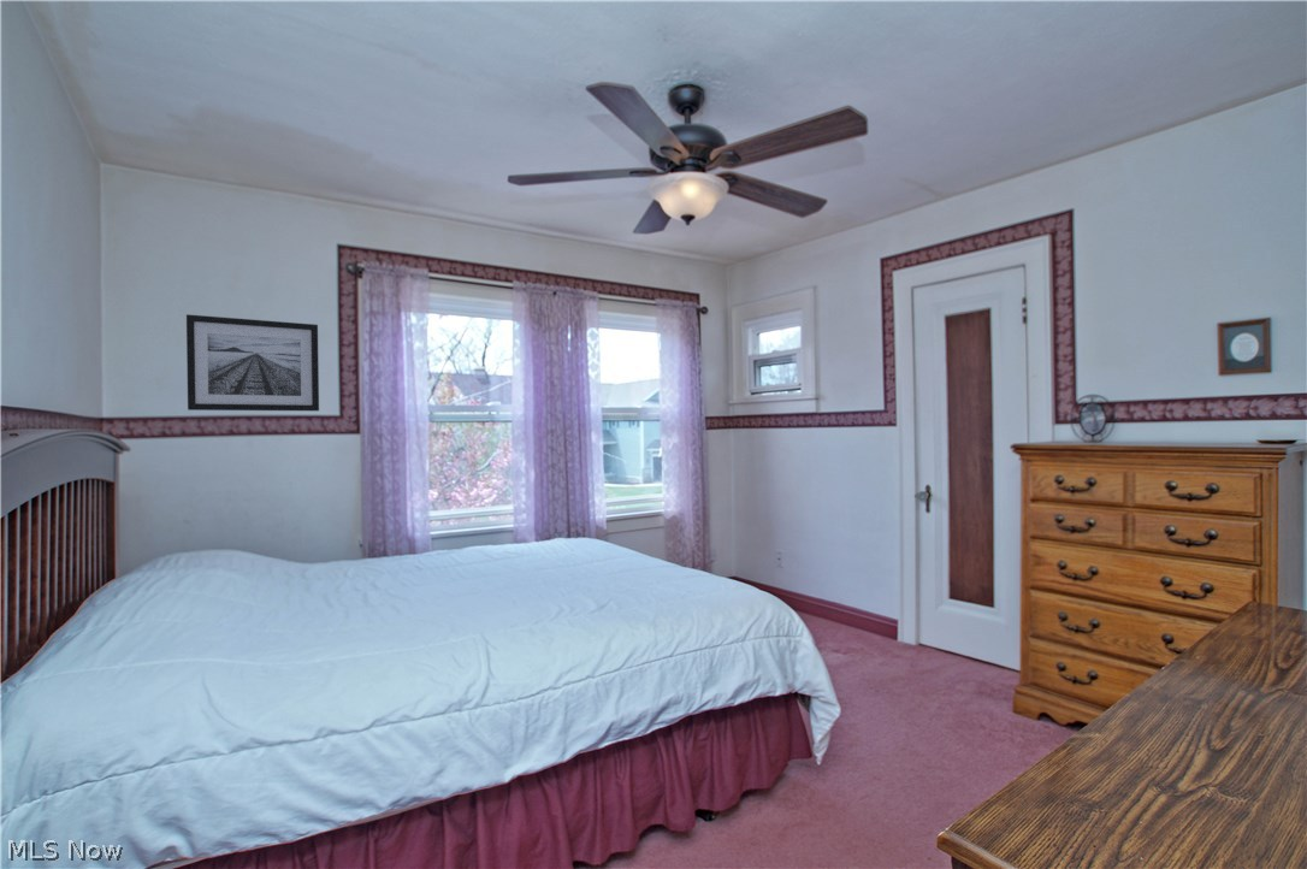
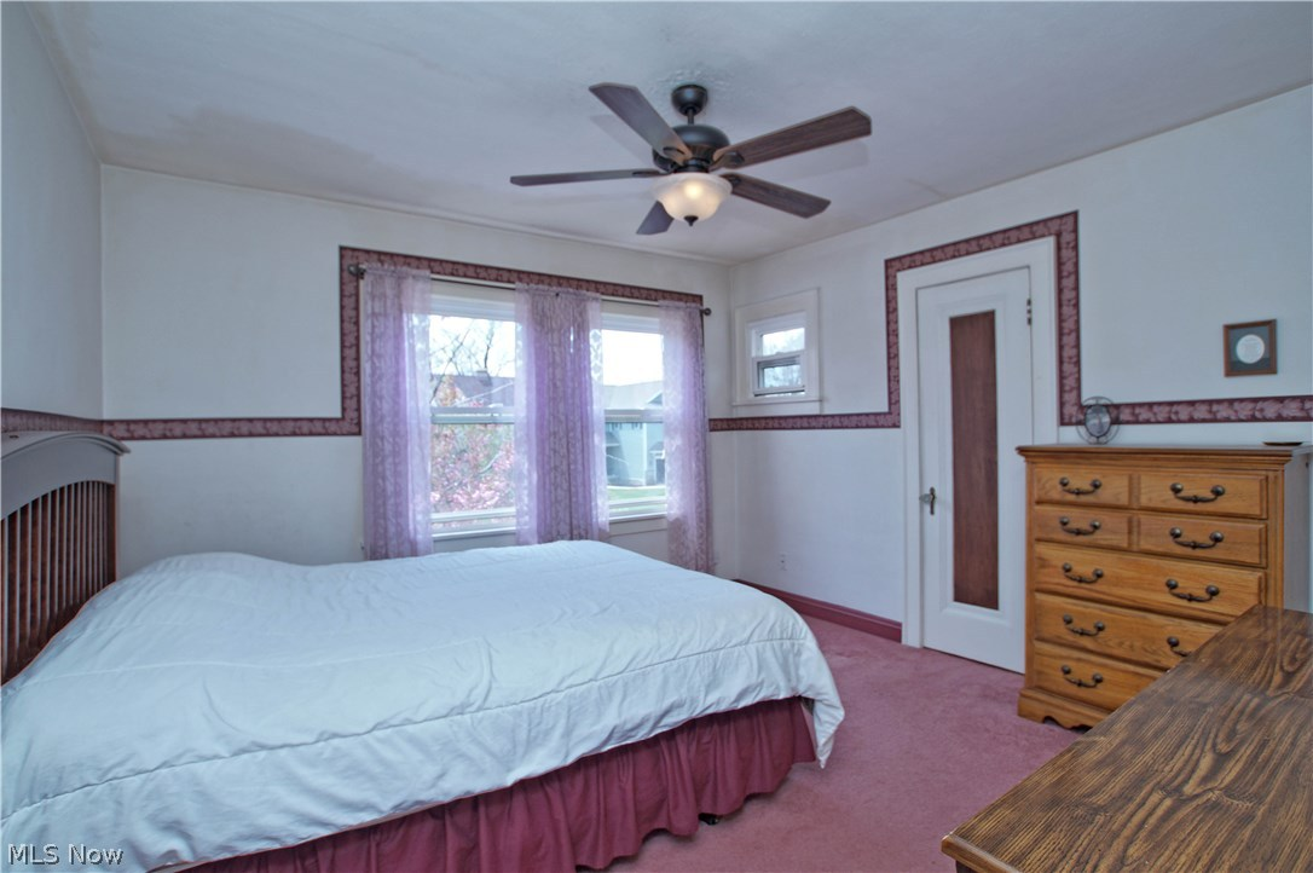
- wall art (255, 365)
